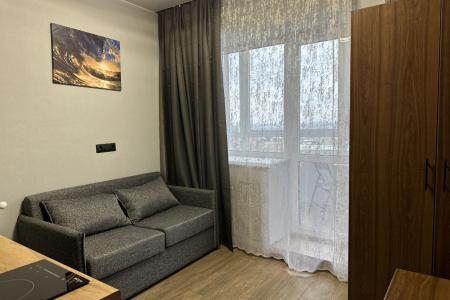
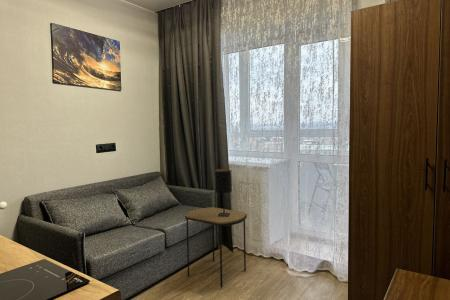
+ side table (213, 243)
+ table lamp (223, 192)
